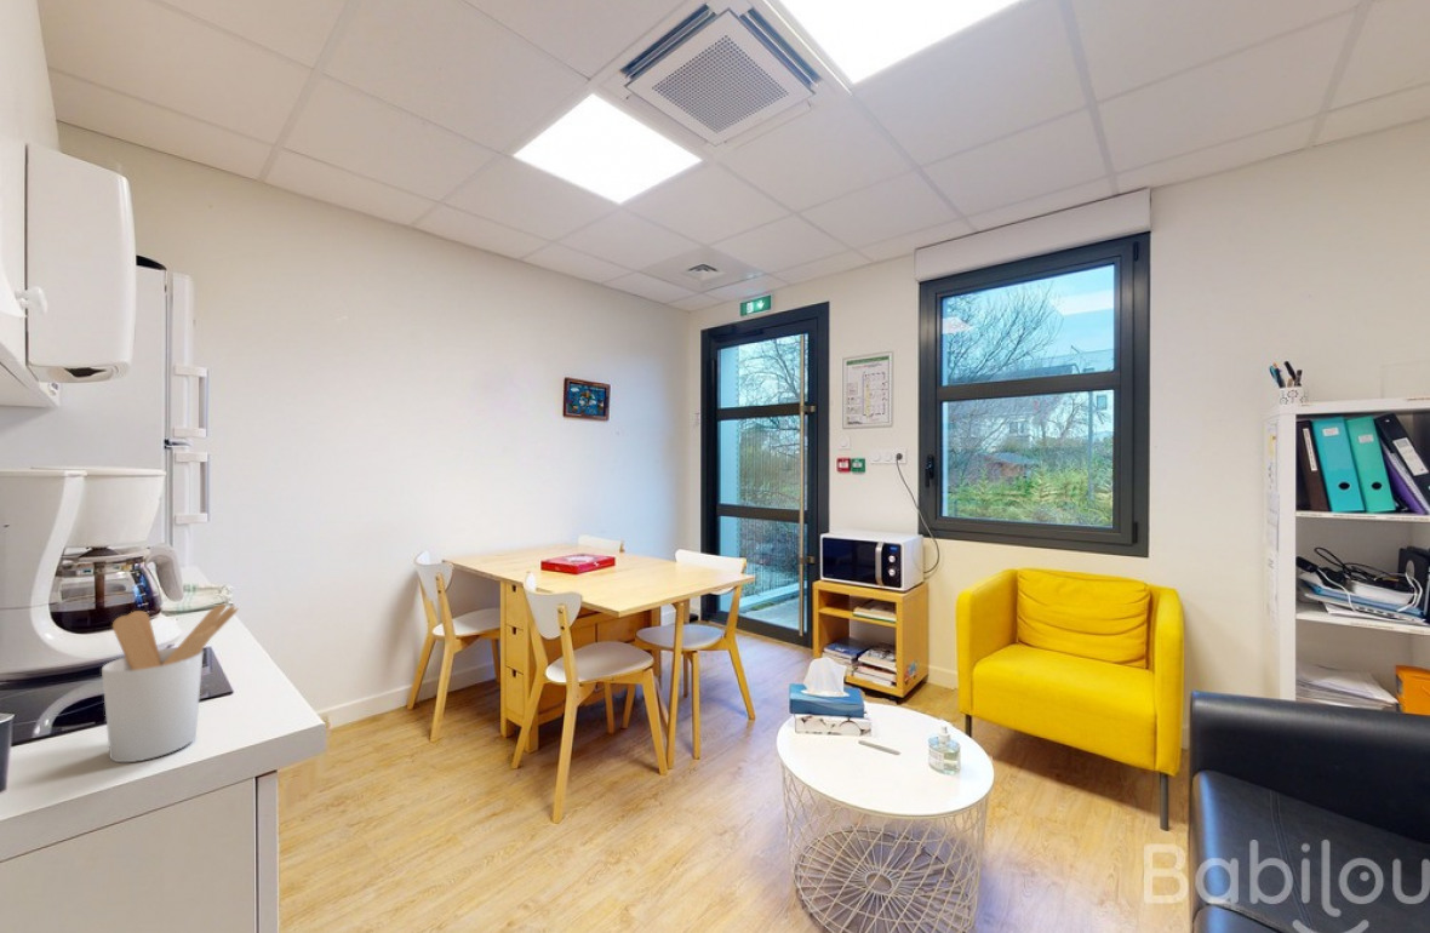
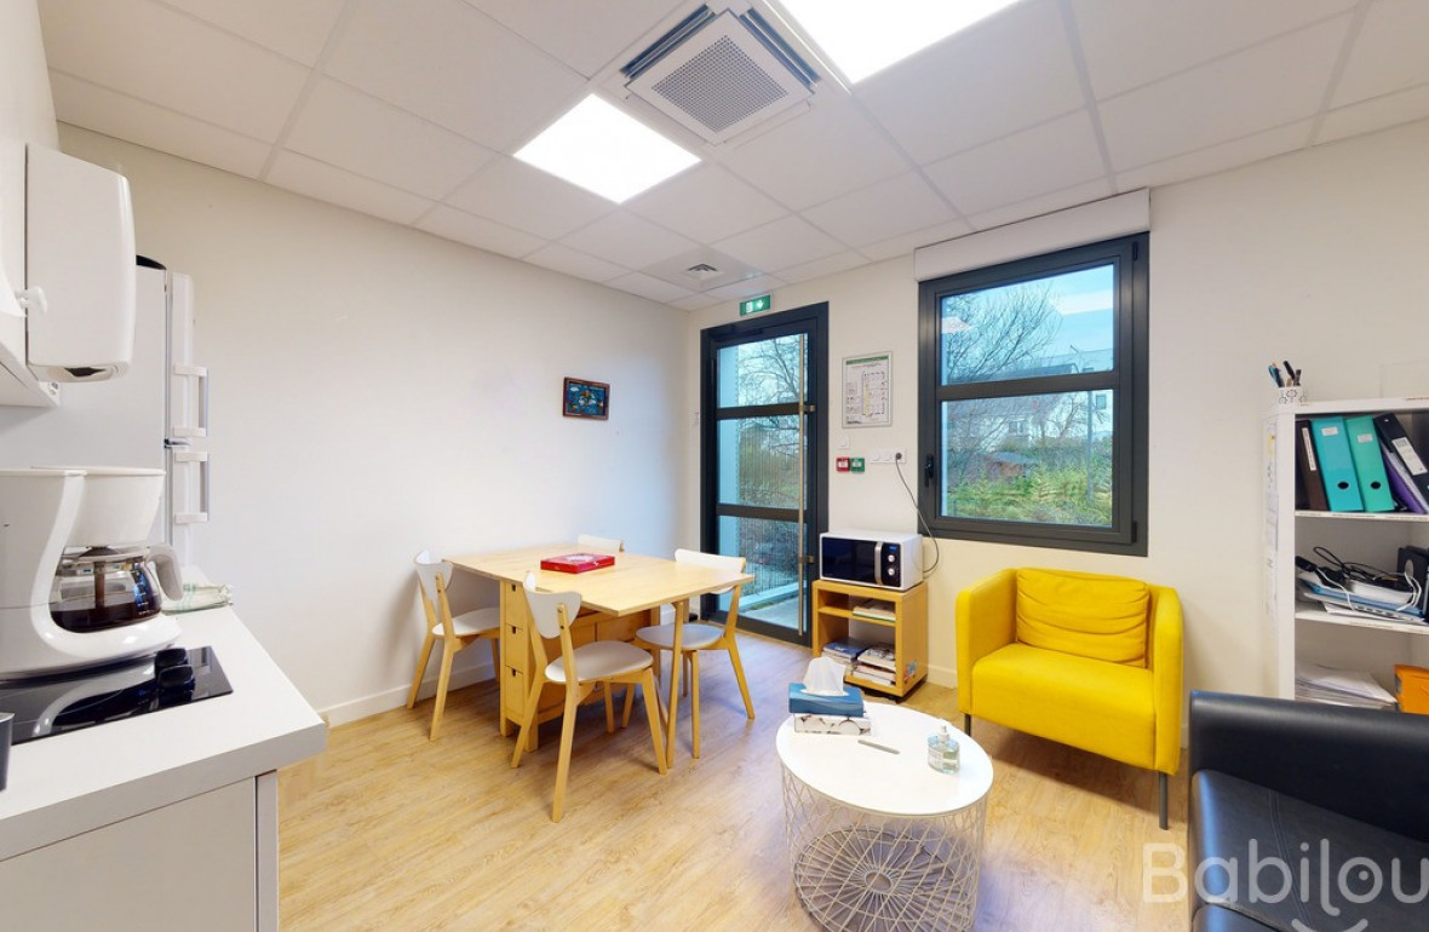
- utensil holder (177, 674)
